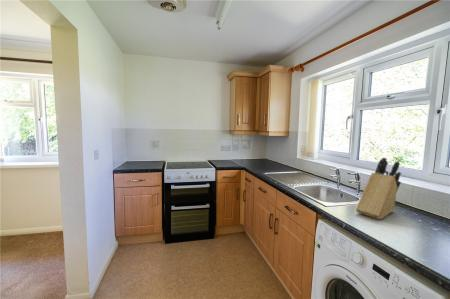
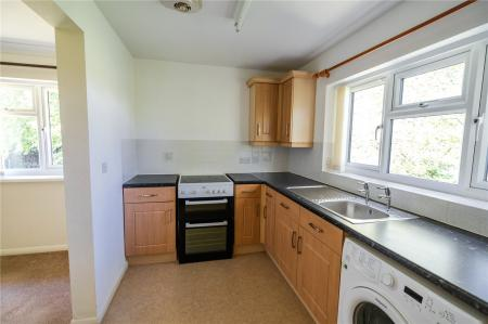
- knife block (380, 185)
